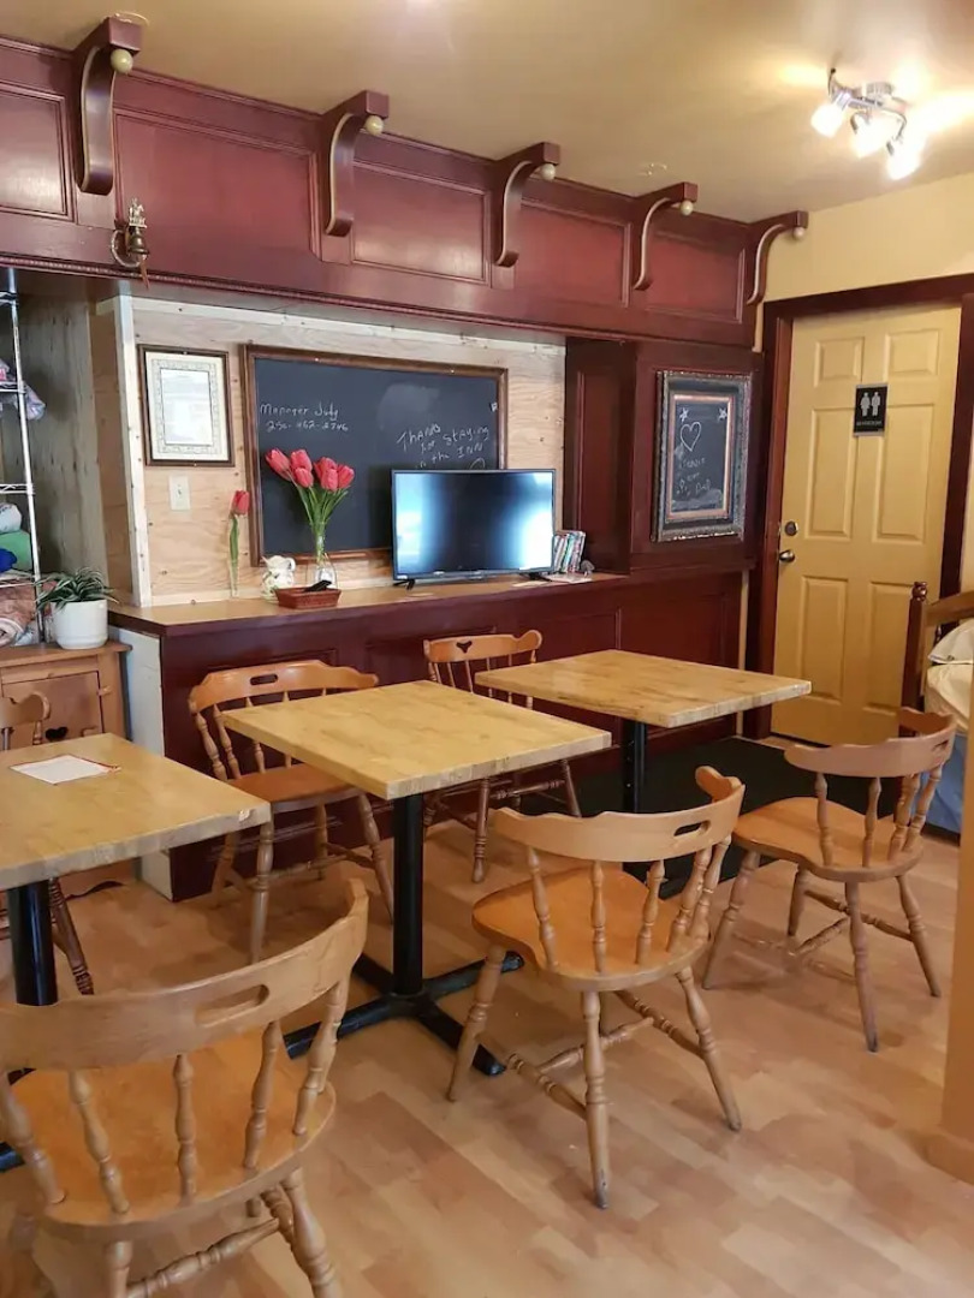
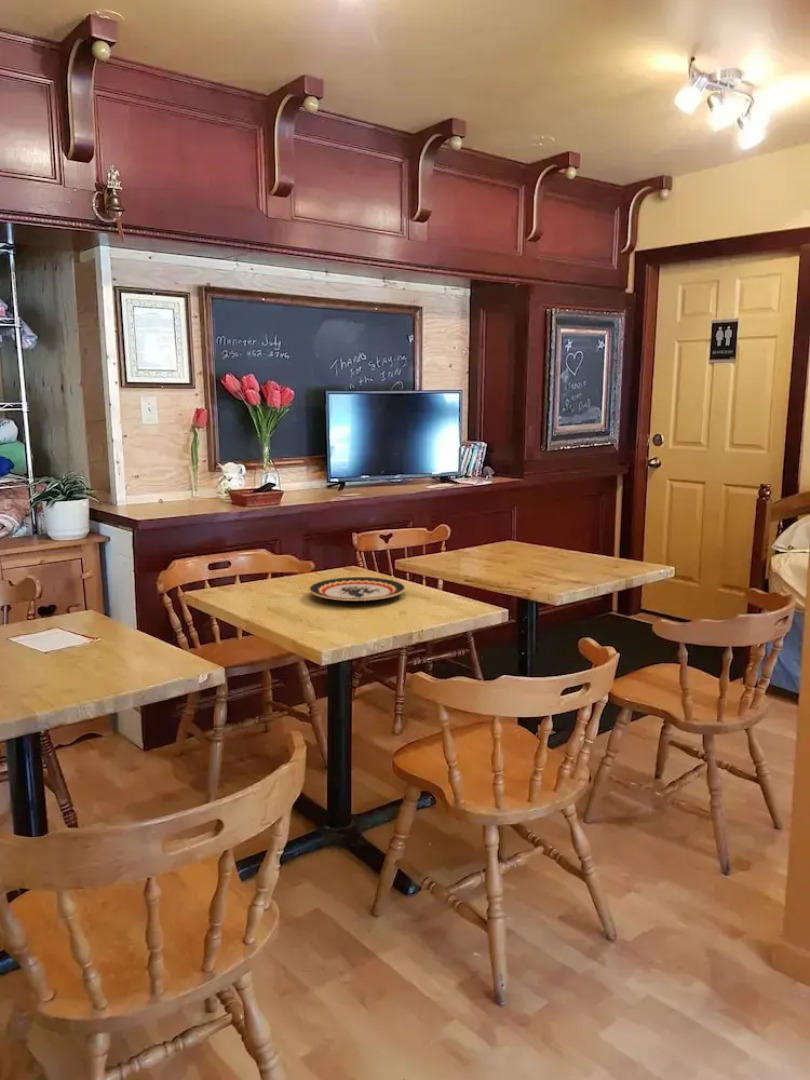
+ plate (357, 591)
